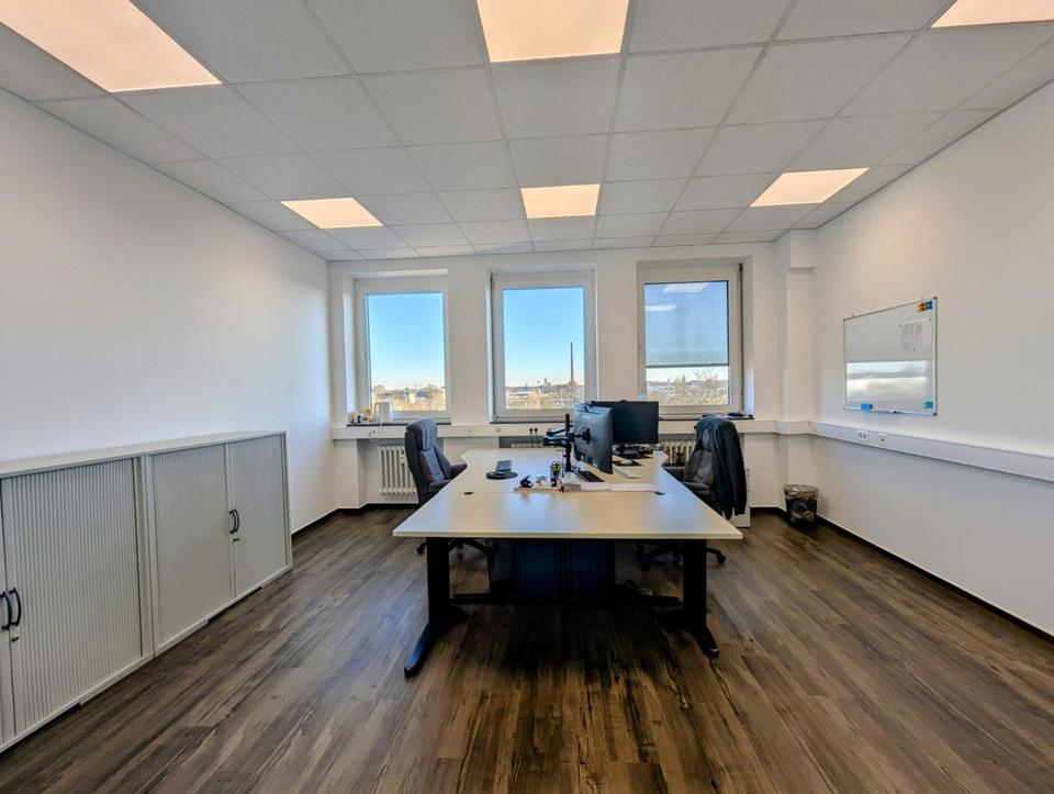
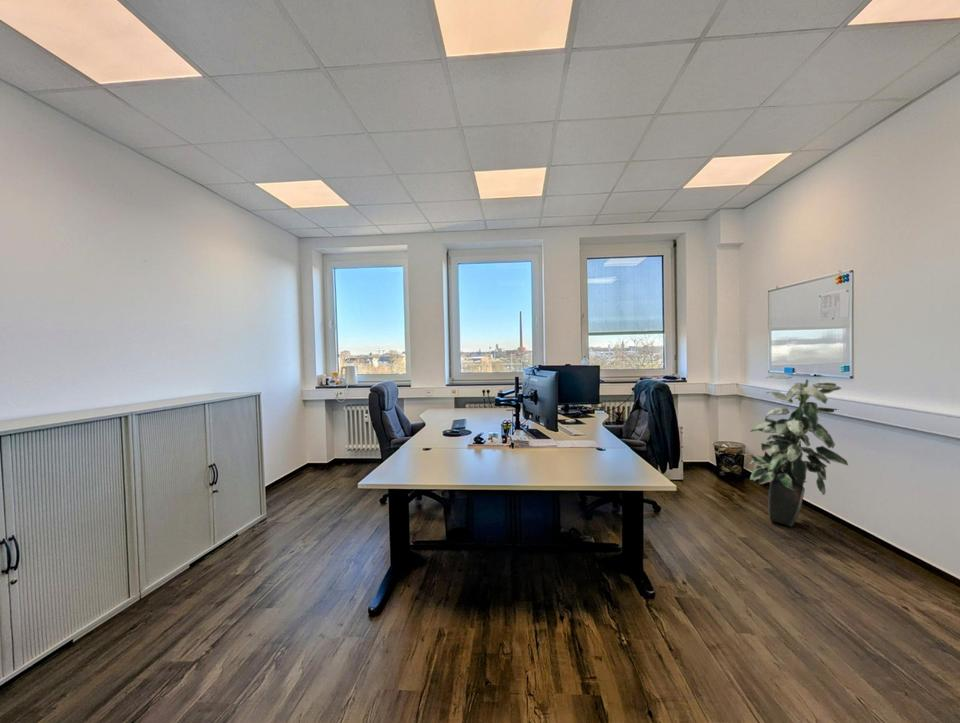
+ indoor plant (789, 448)
